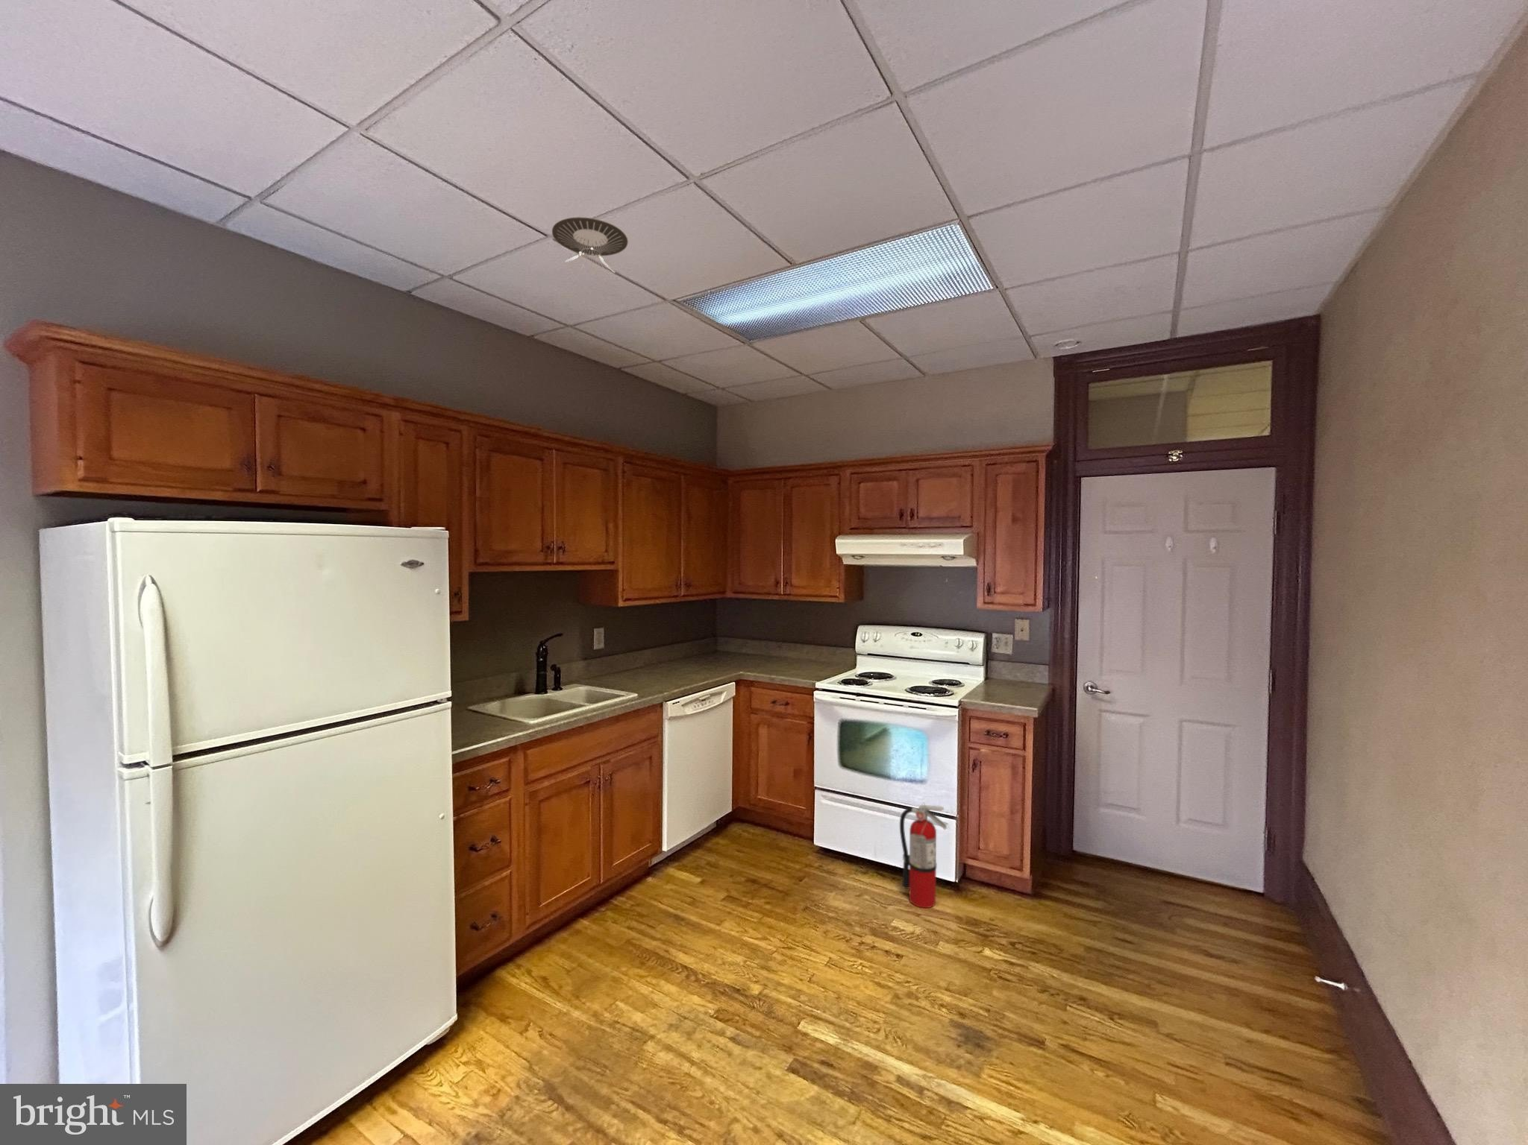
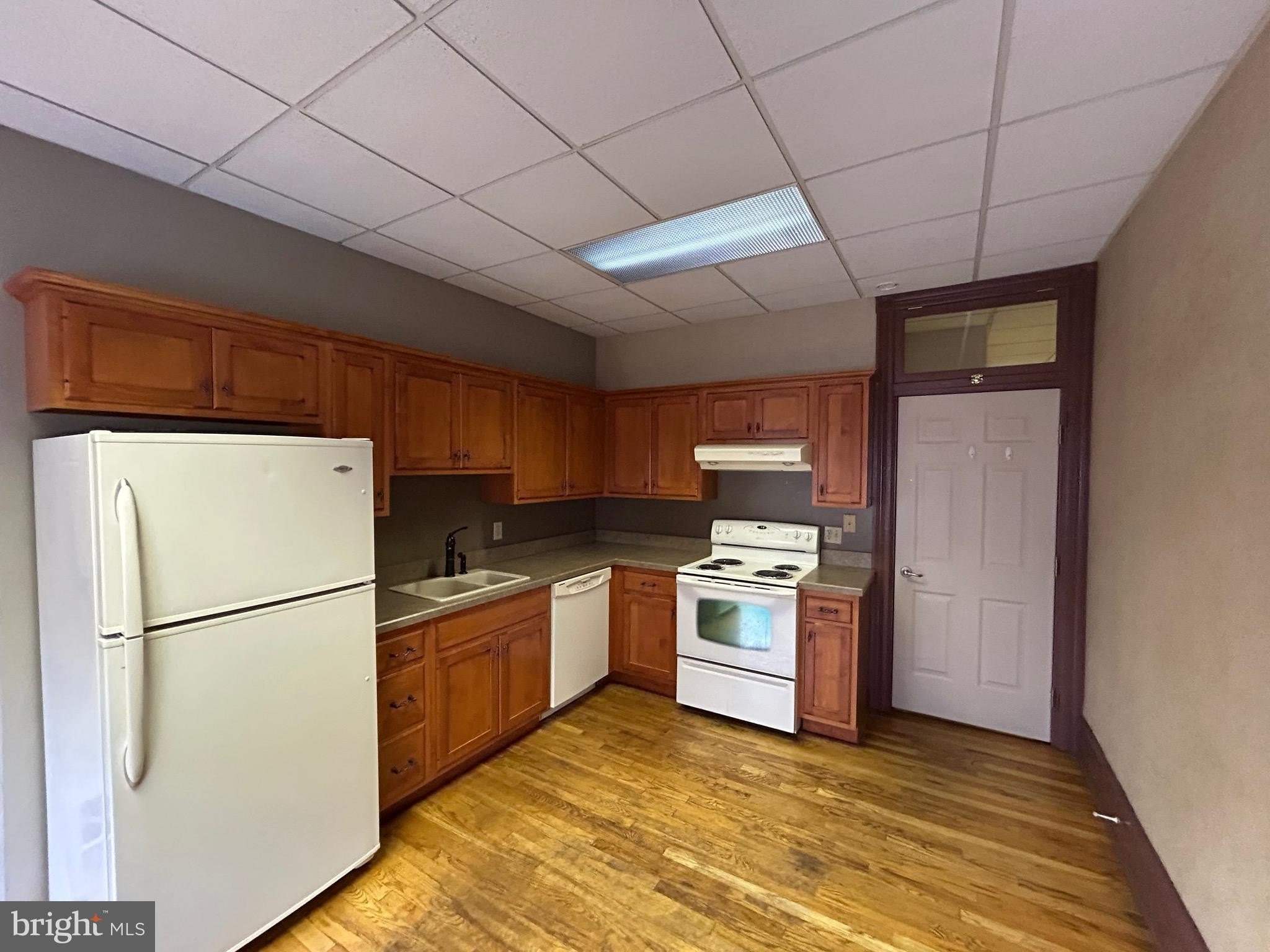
- fire extinguisher (922, 850)
- recessed light (591, 251)
